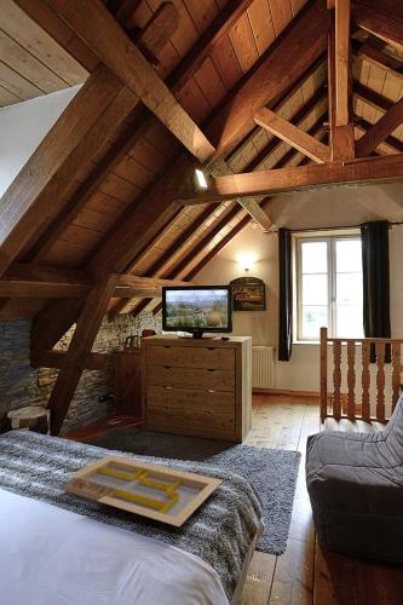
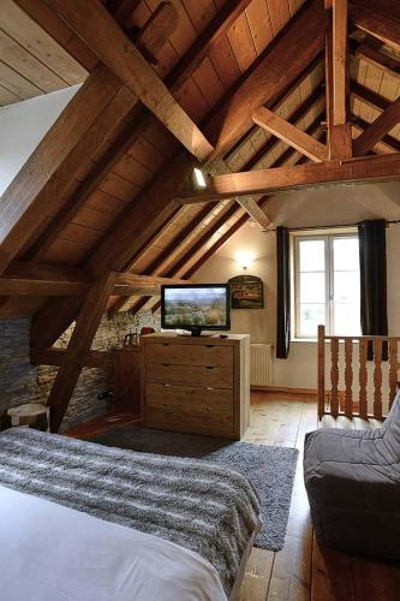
- serving tray (137, 485)
